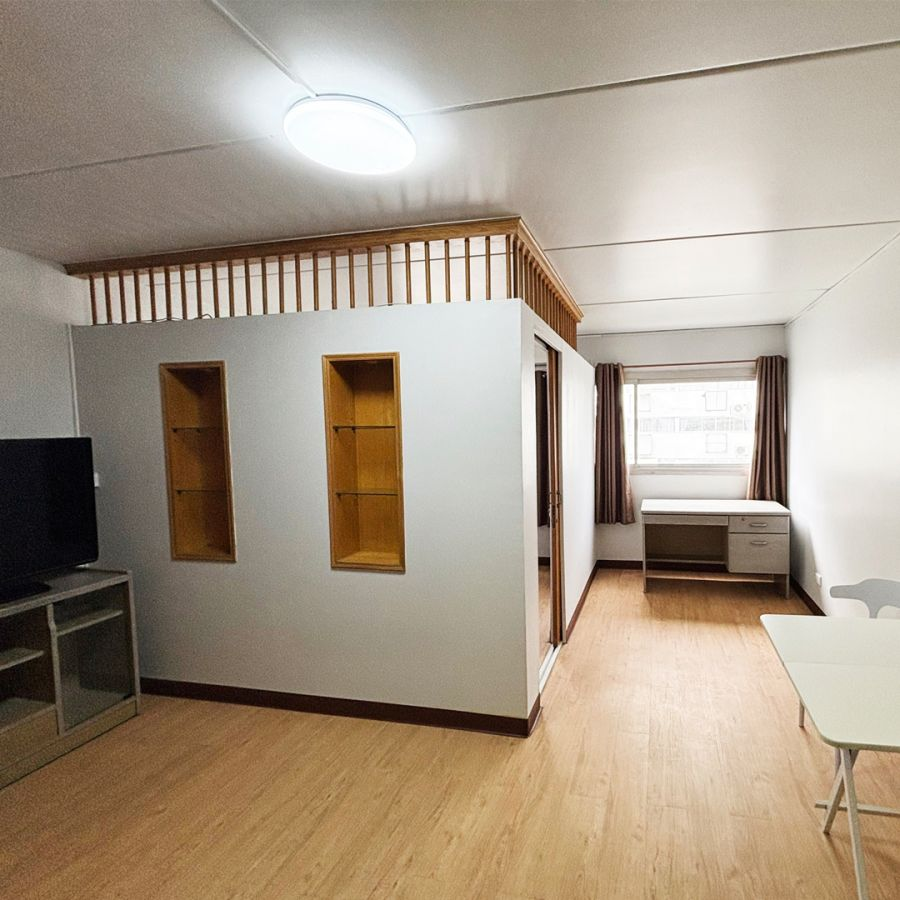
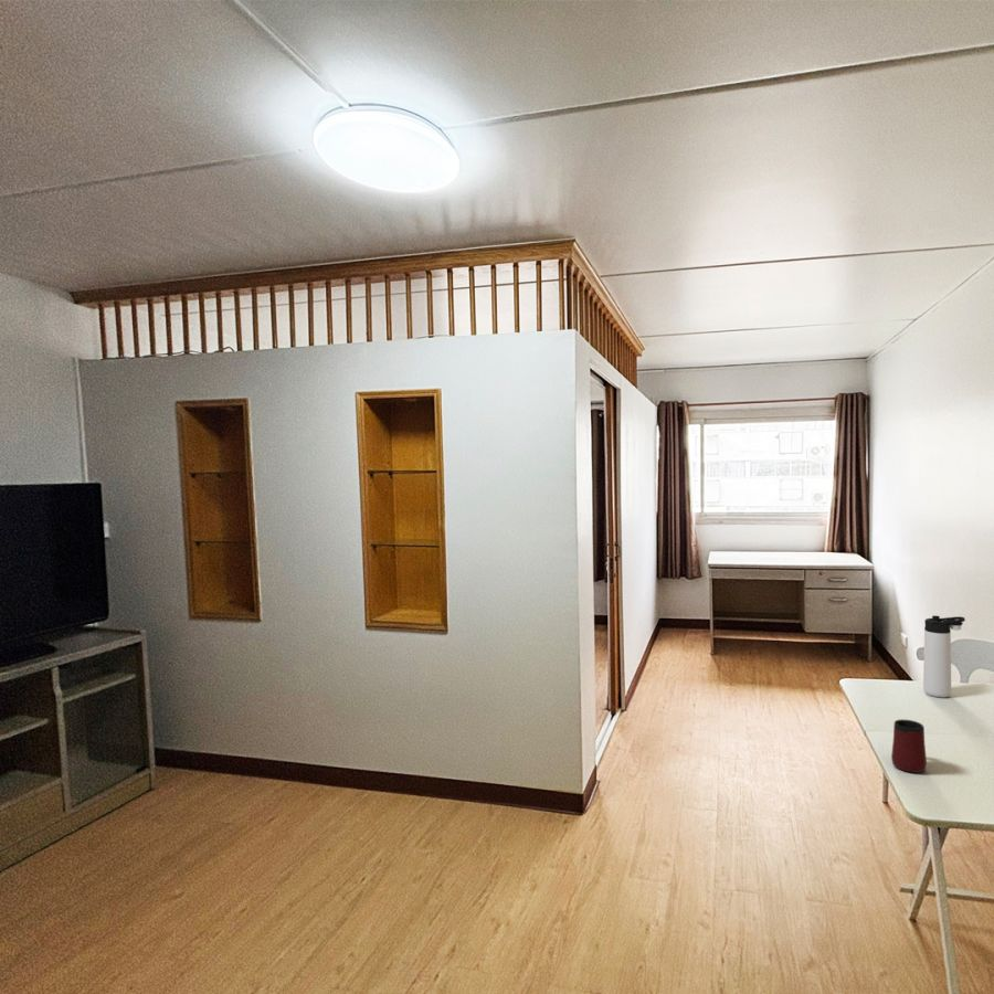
+ thermos bottle (943, 655)
+ mug (908, 743)
